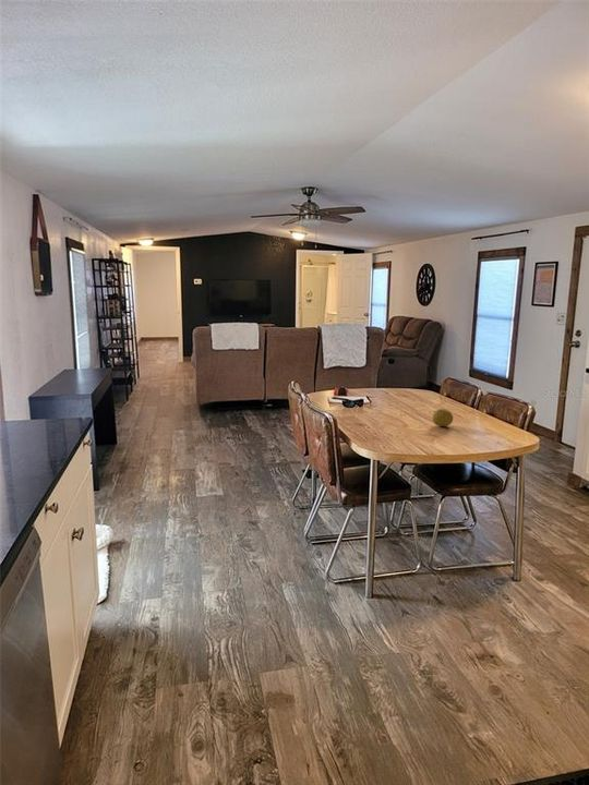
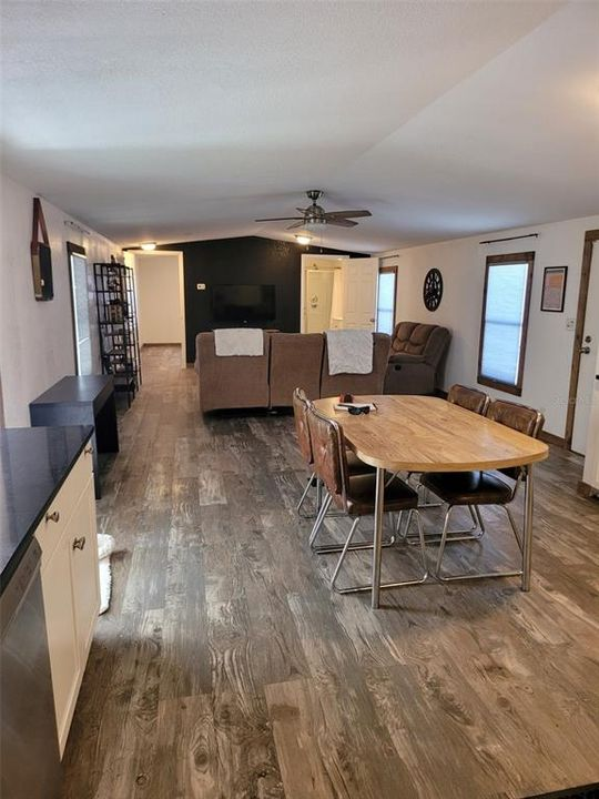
- fruit (442, 416)
